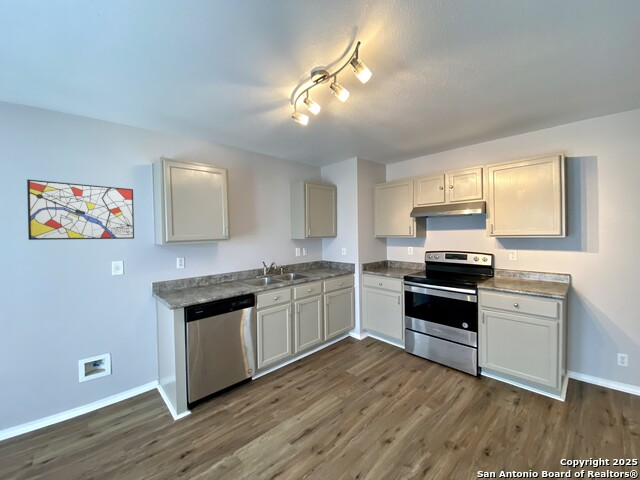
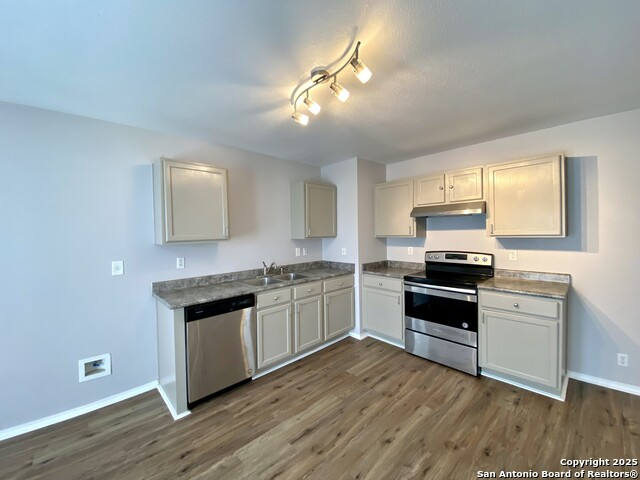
- wall art (86, 212)
